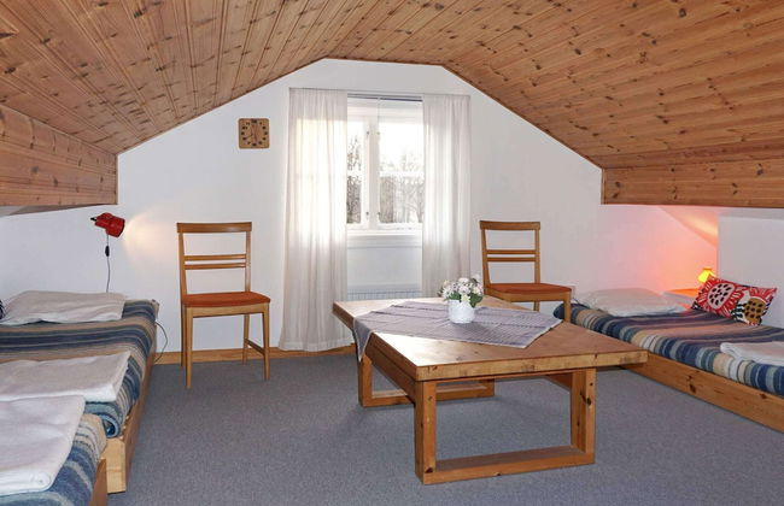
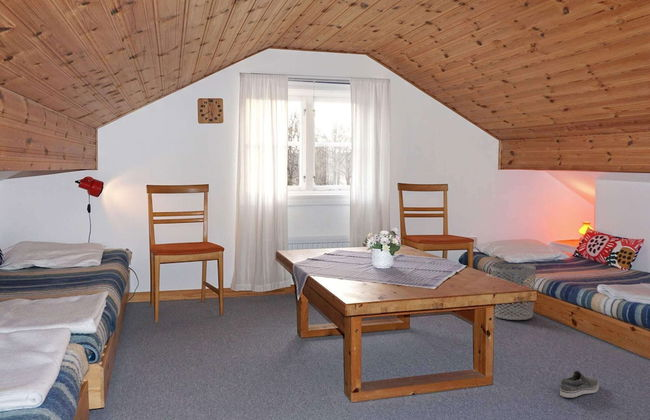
+ shoe (580, 381)
+ waste bin (518, 283)
